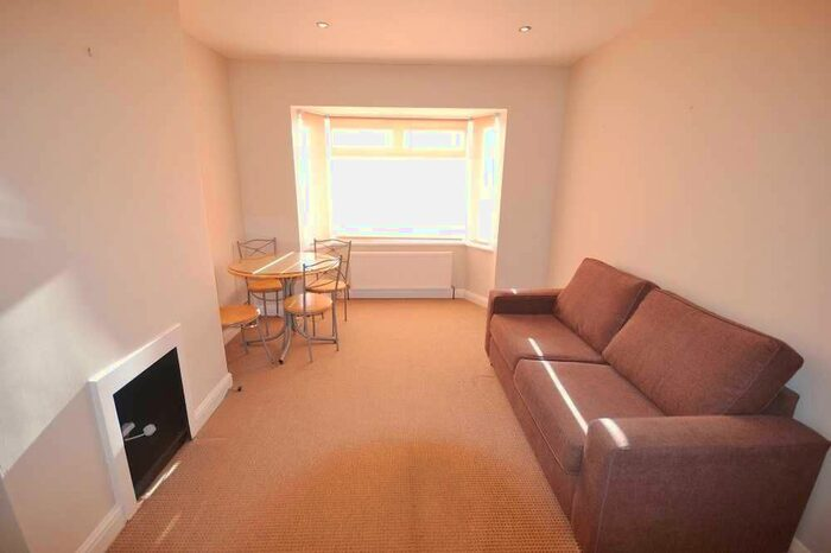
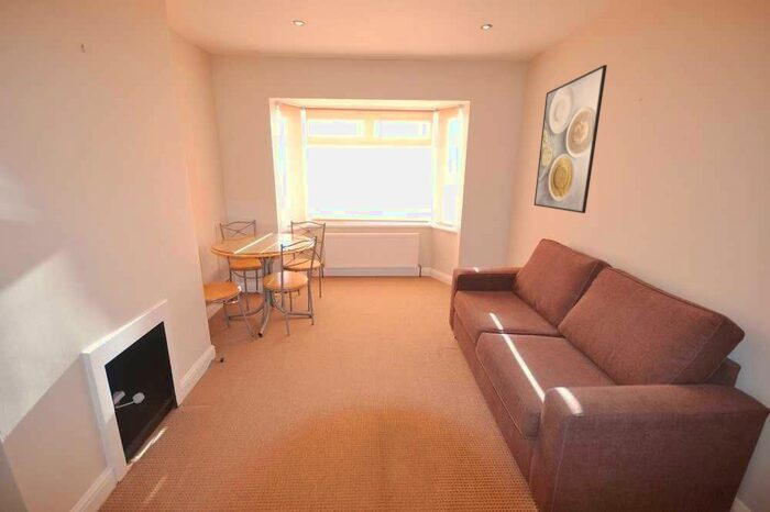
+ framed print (563, 147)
